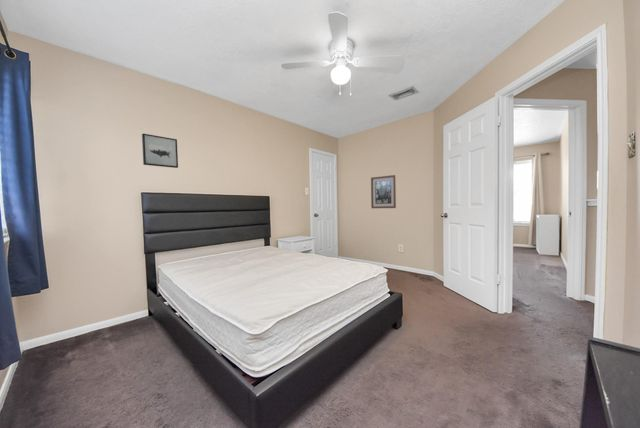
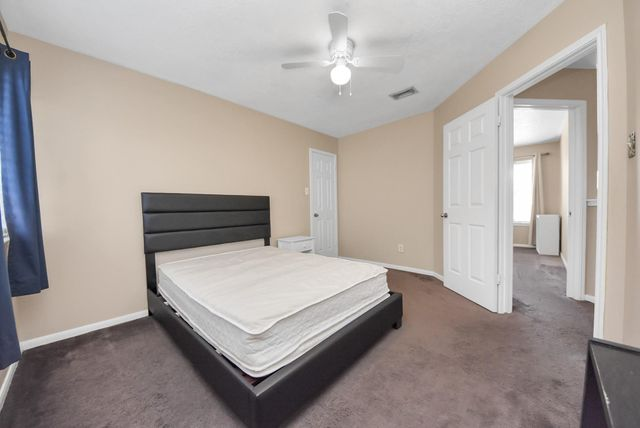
- wall art (160, 151)
- wall art (383, 192)
